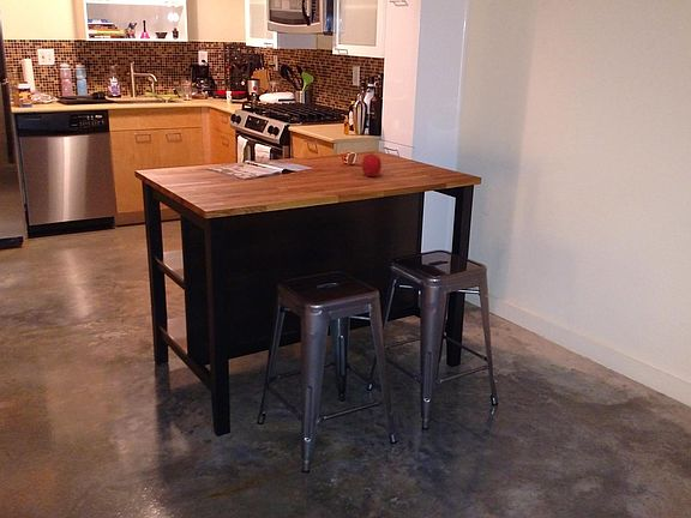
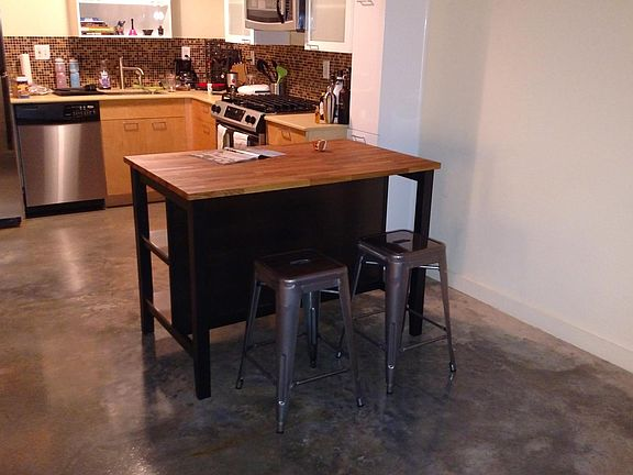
- fruit (371, 163)
